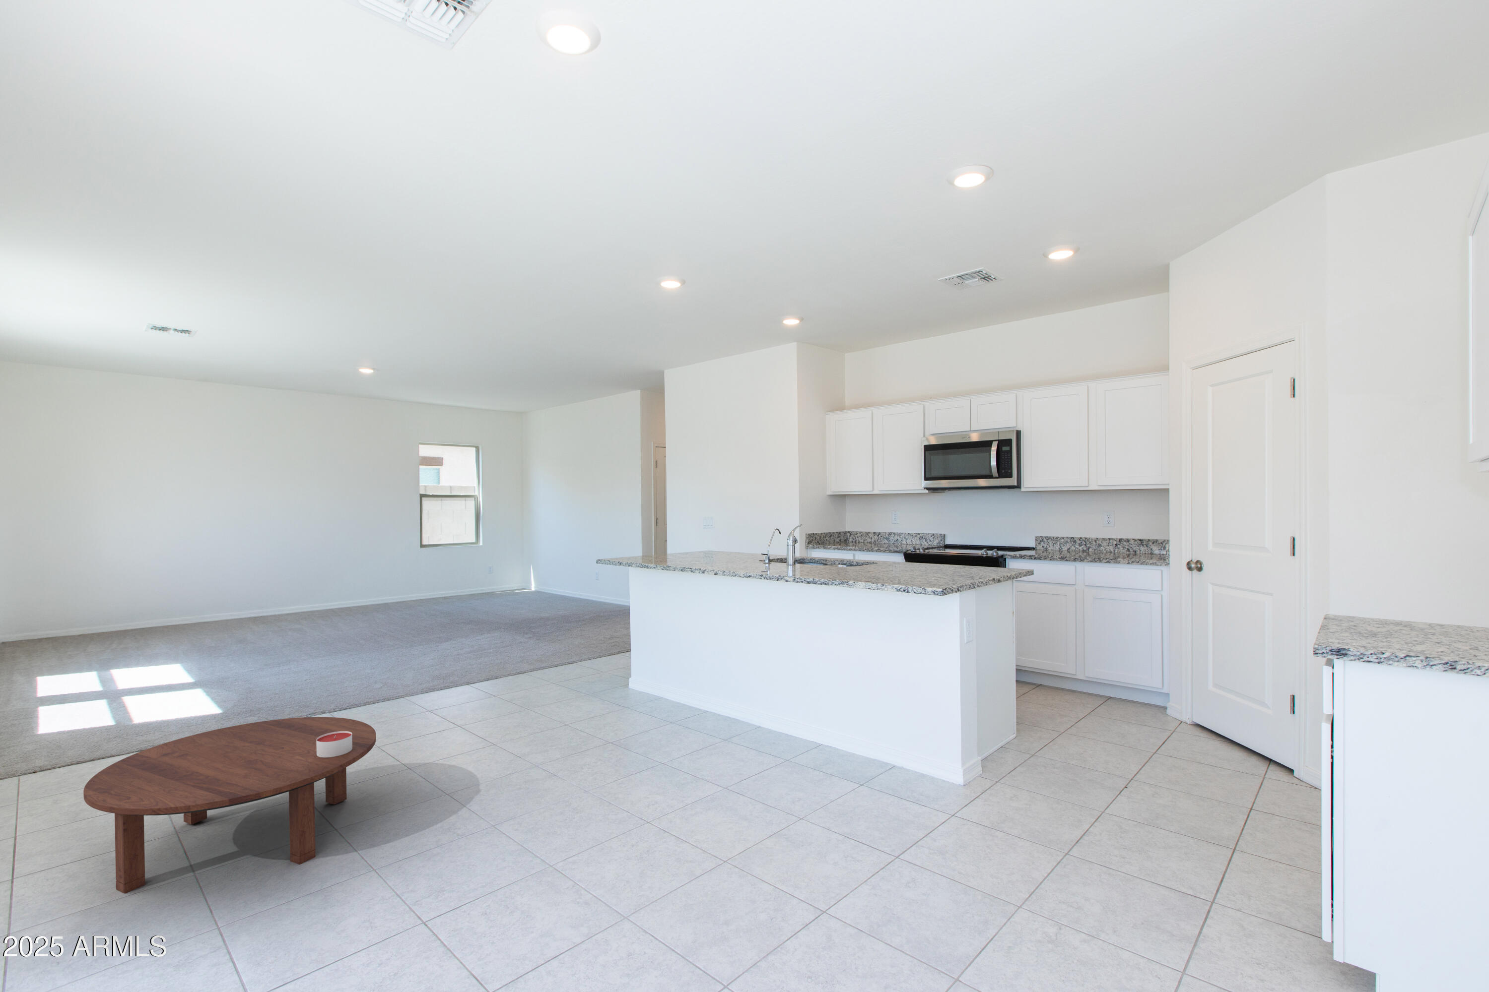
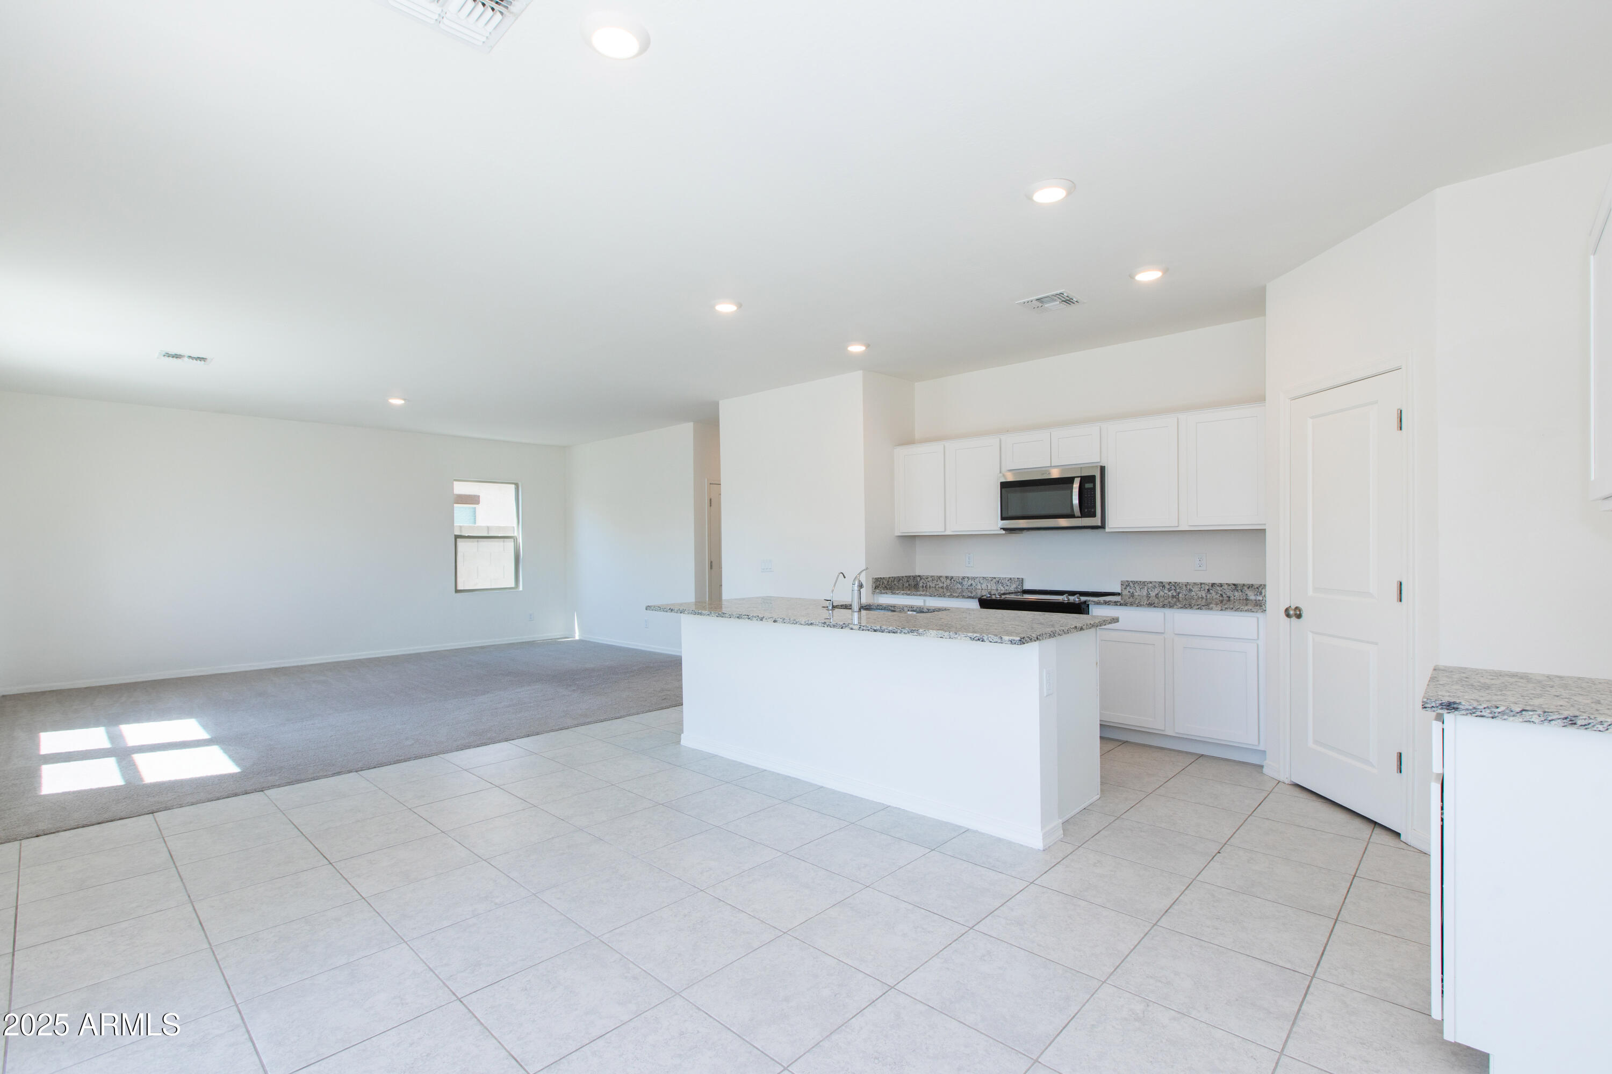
- coffee table (245, 796)
- candle (335, 743)
